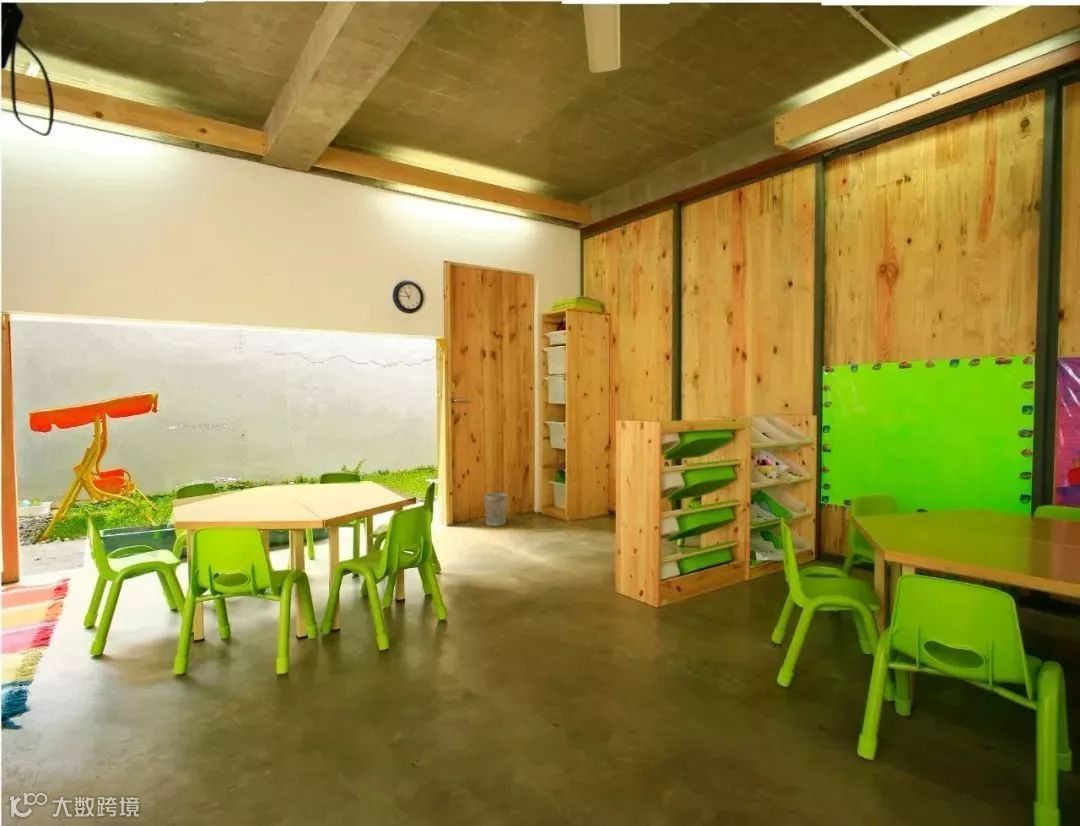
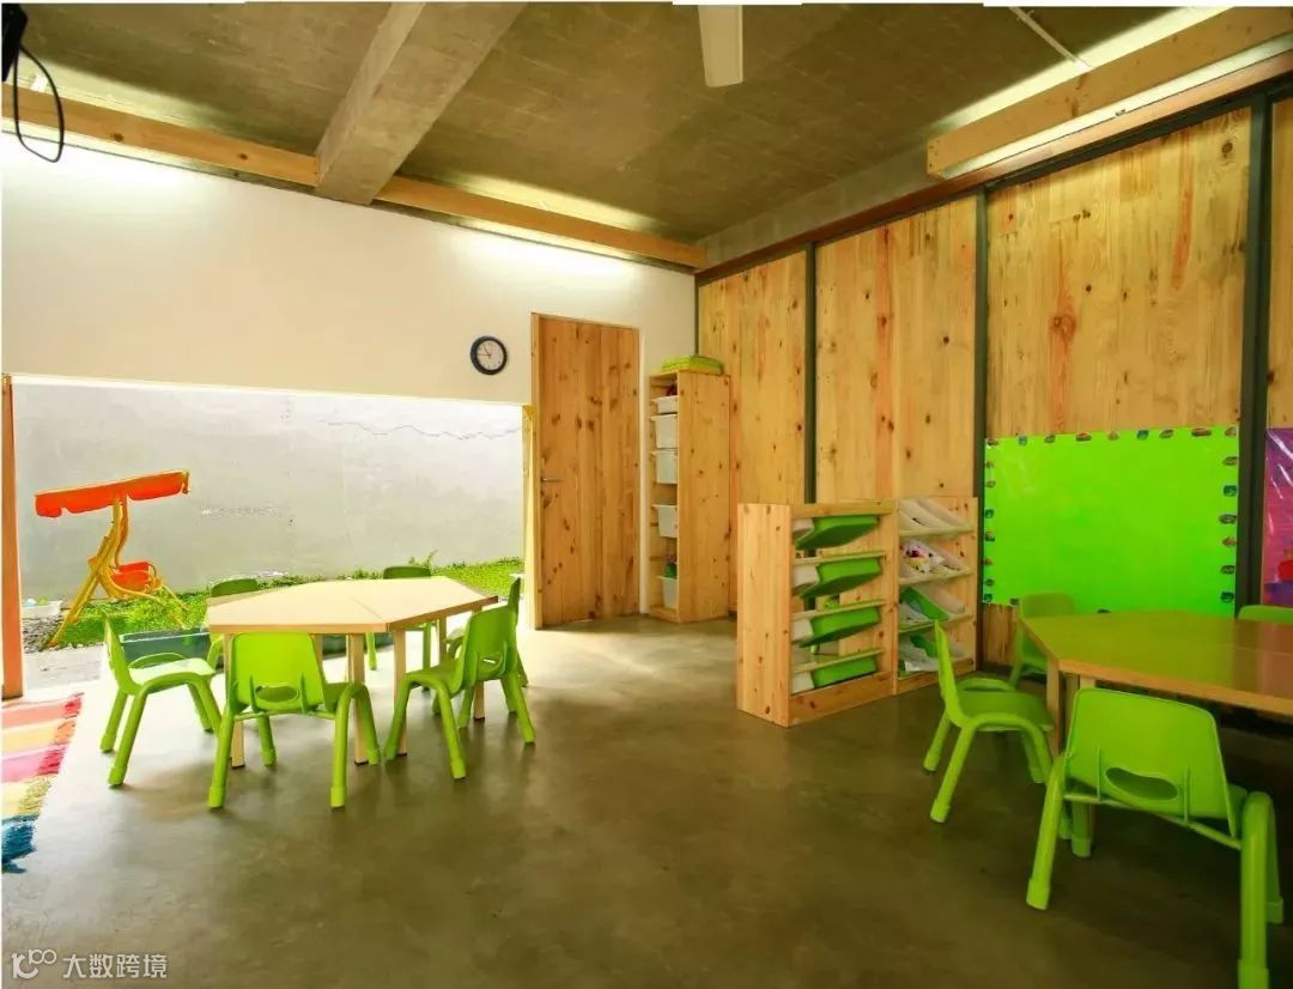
- wastebasket (495, 509)
